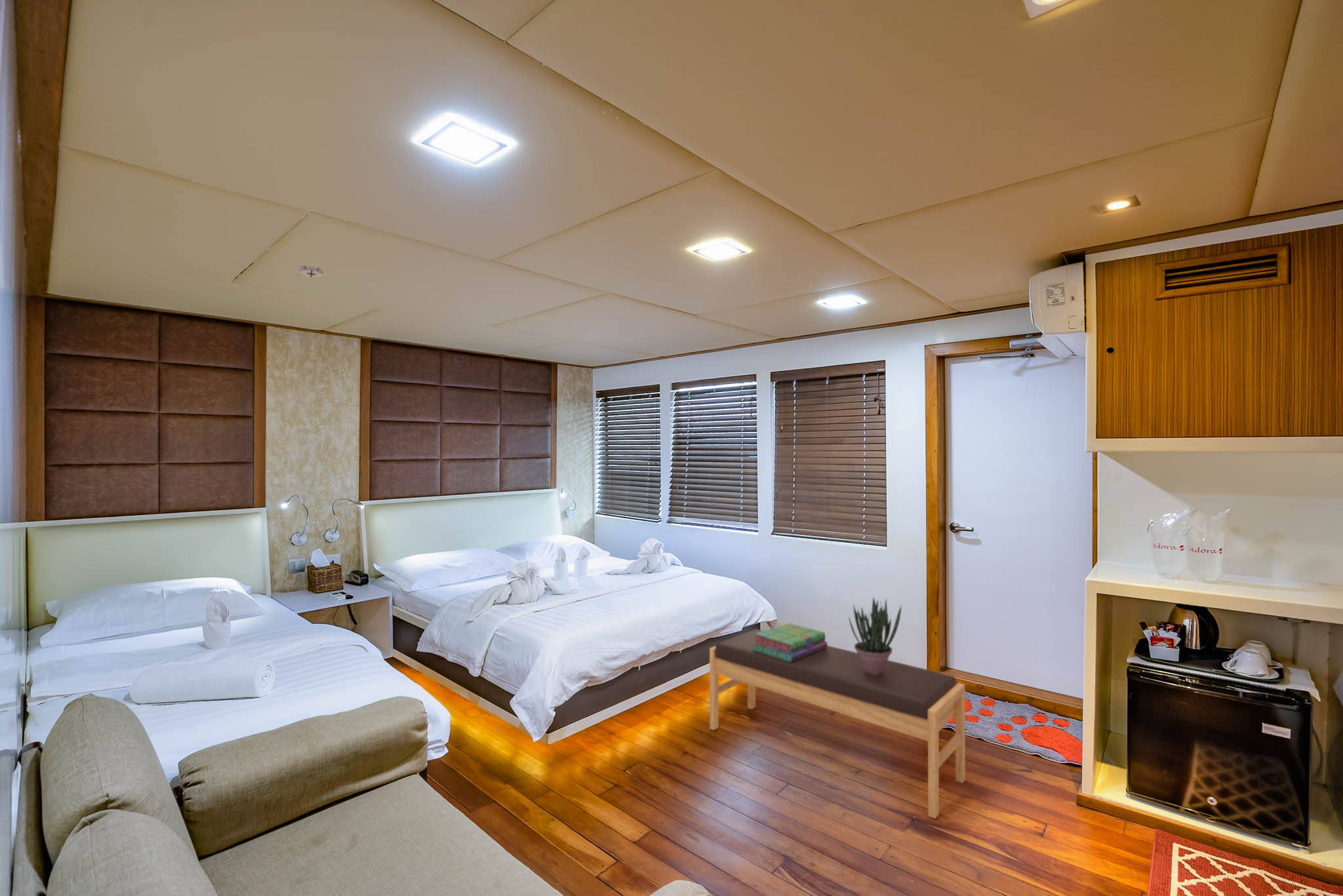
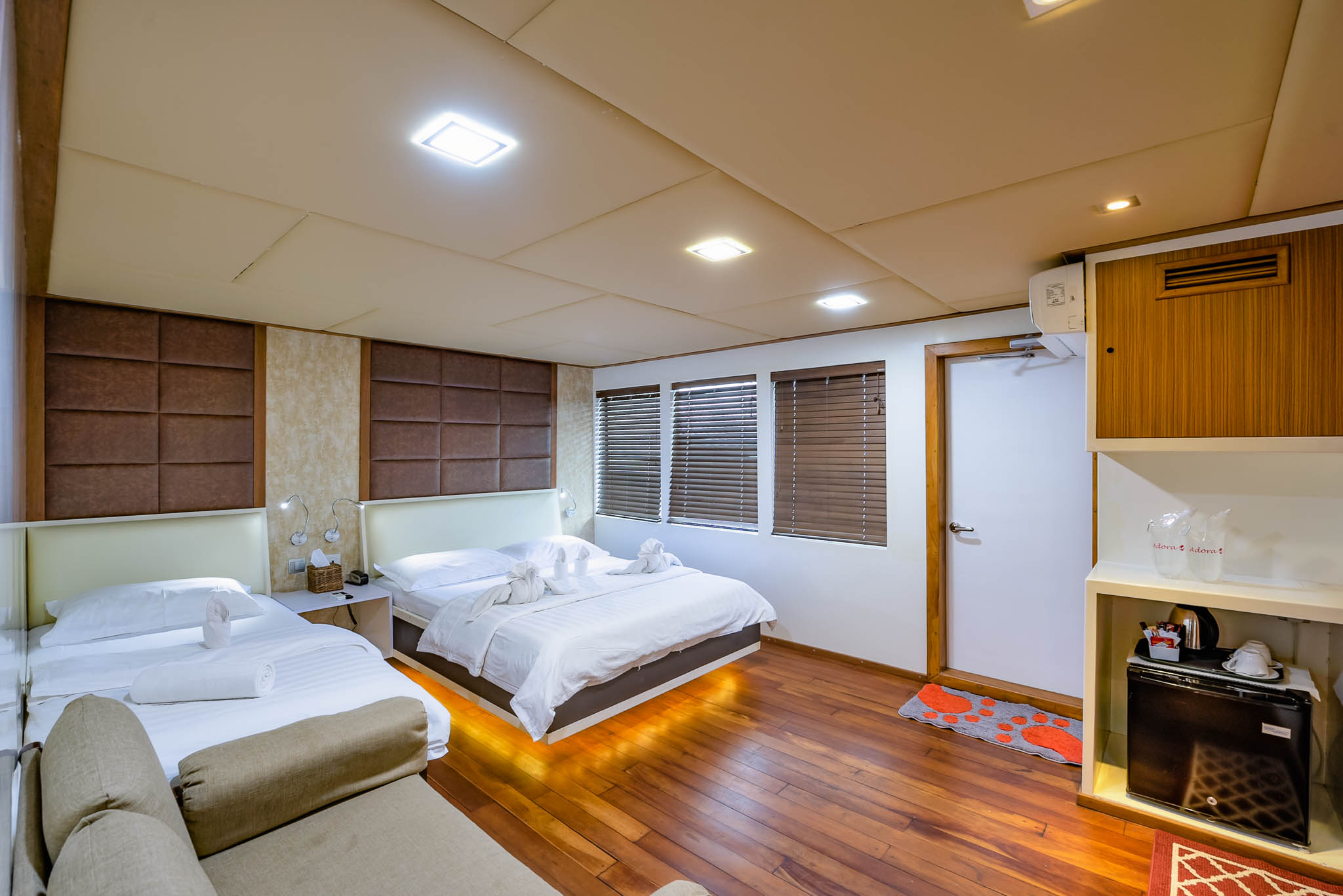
- stack of books (790, 640)
- smoke detector (310, 271)
- potted plant (875, 634)
- bench (826, 705)
